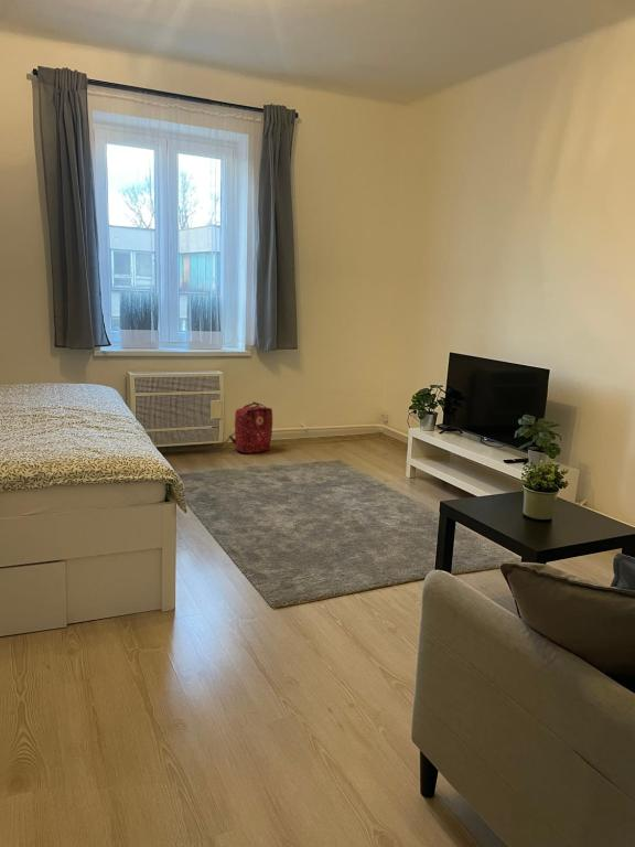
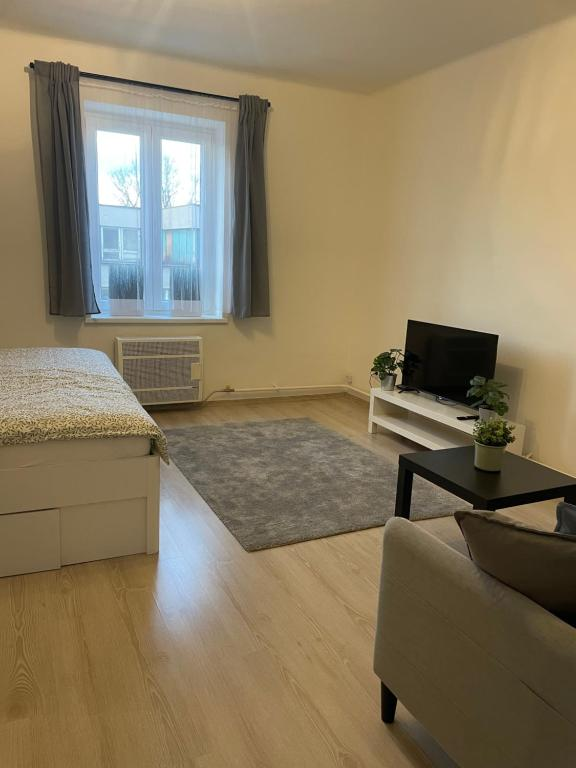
- backpack (250, 426)
